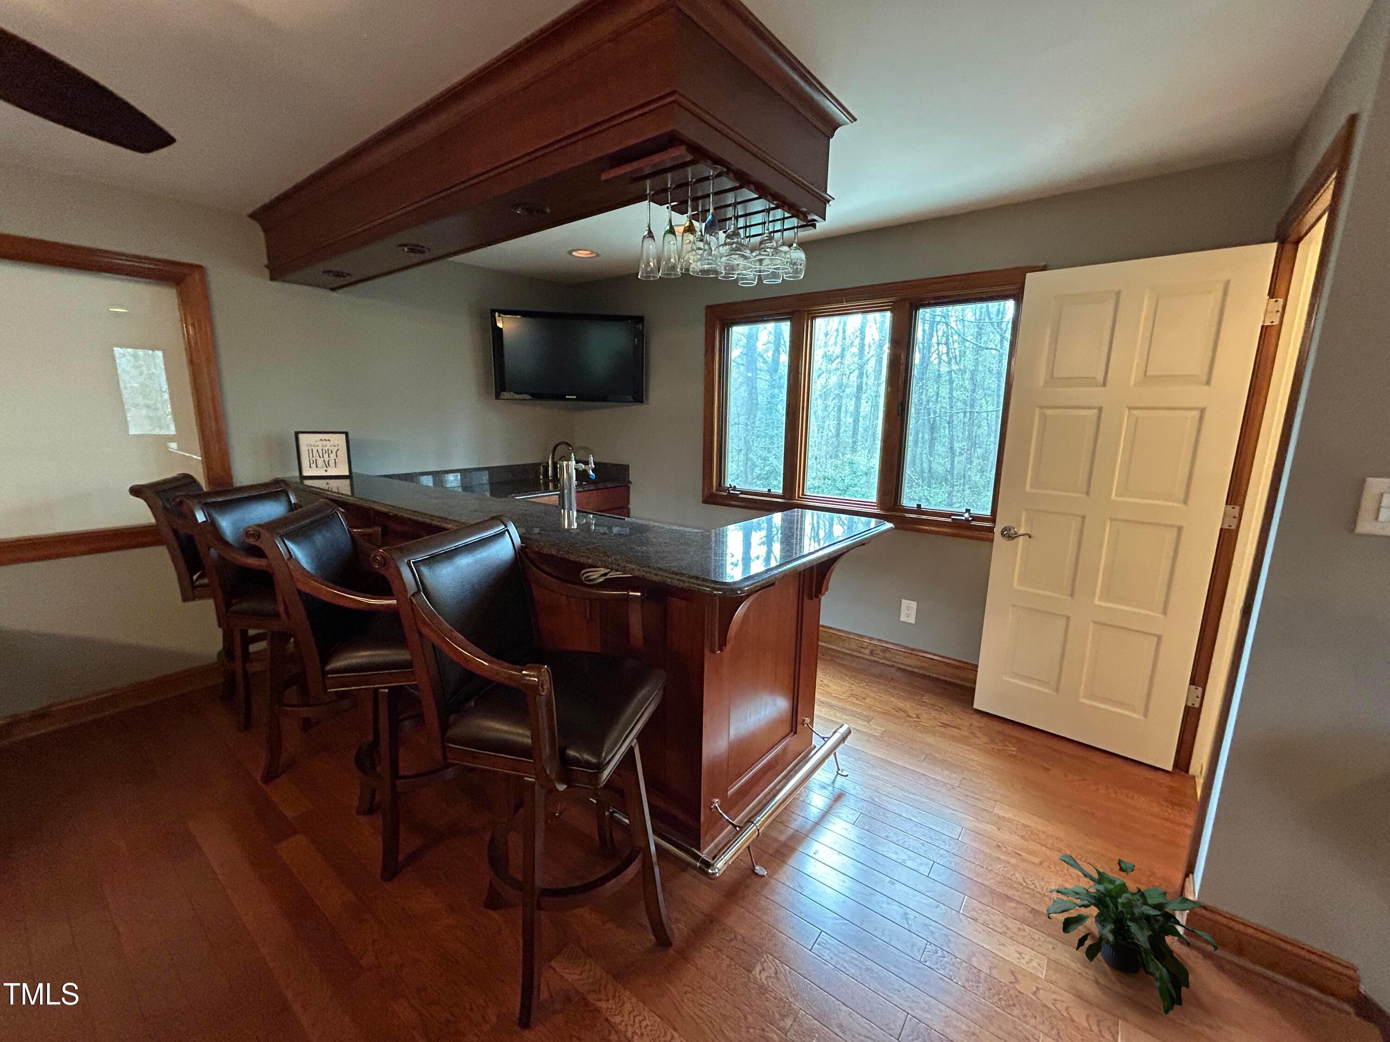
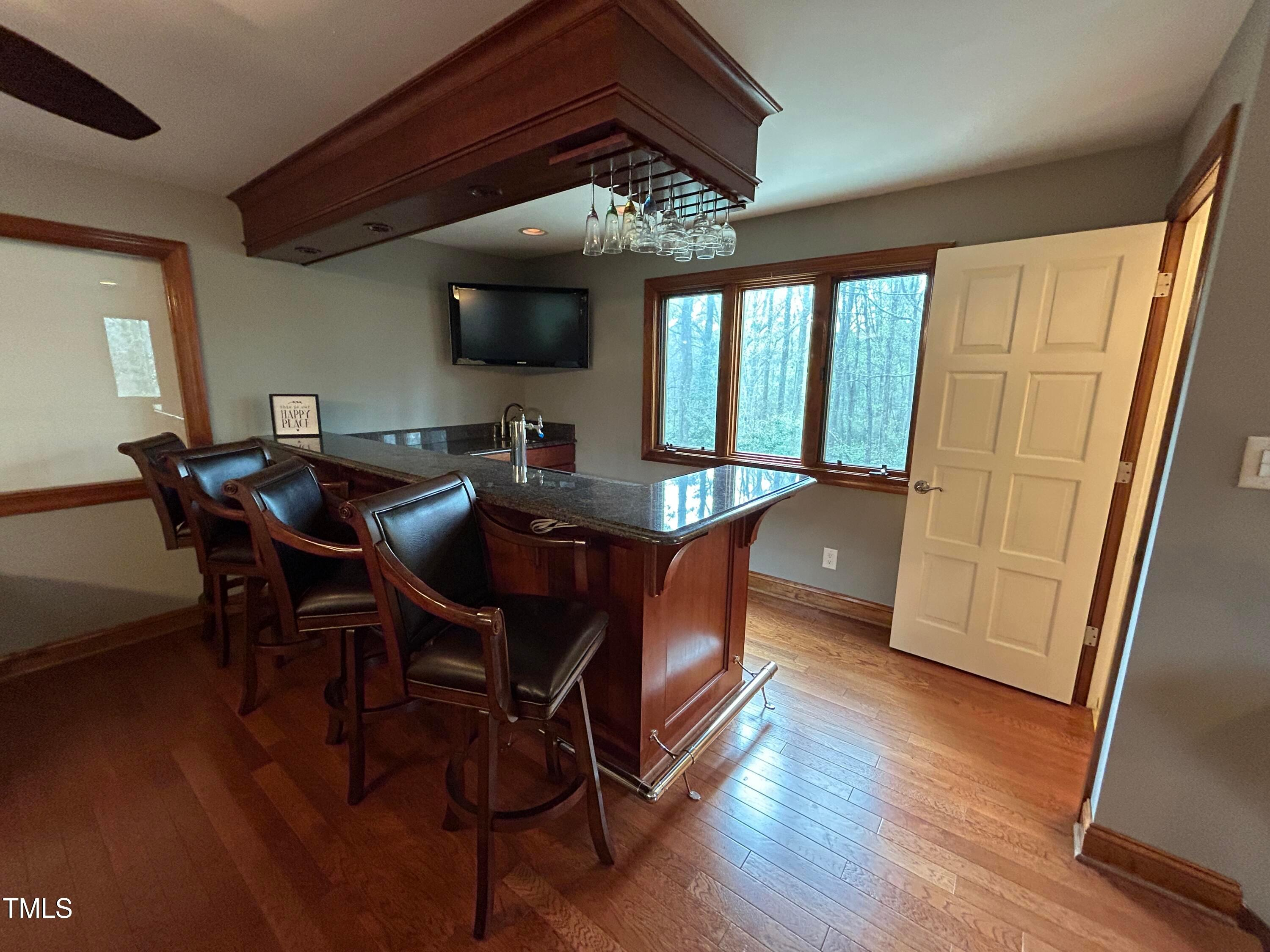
- potted plant (1123, 919)
